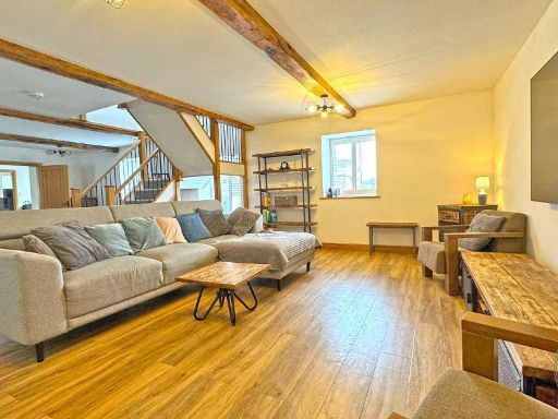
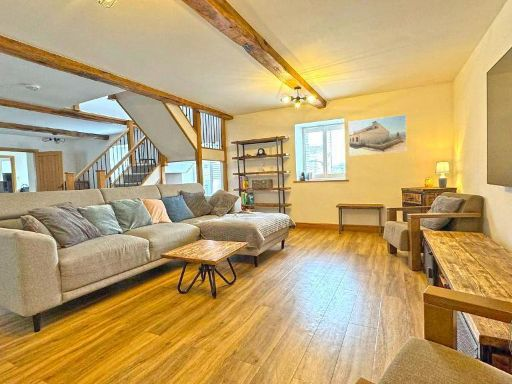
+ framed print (376, 136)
